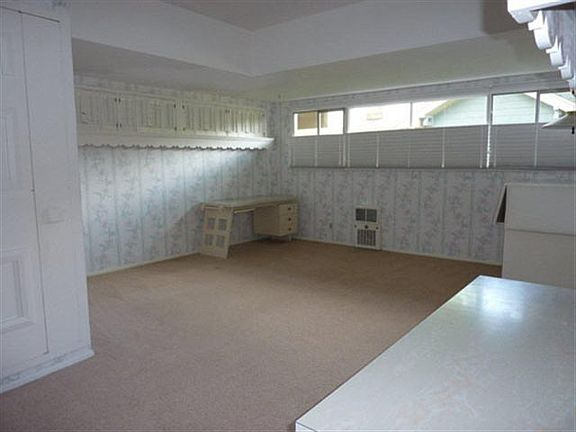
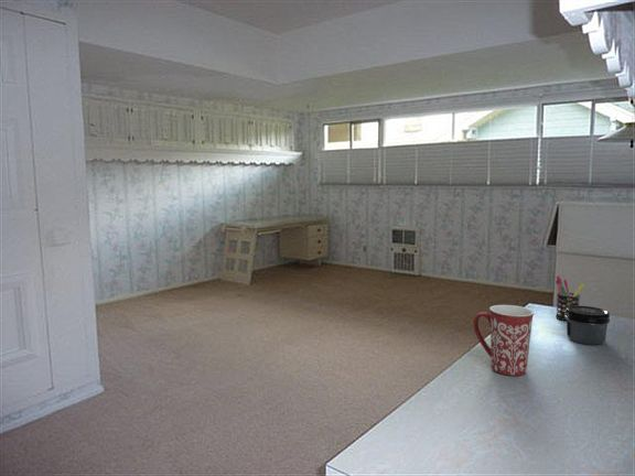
+ pen holder (566, 298)
+ jar (586, 324)
+ mug (502, 337)
